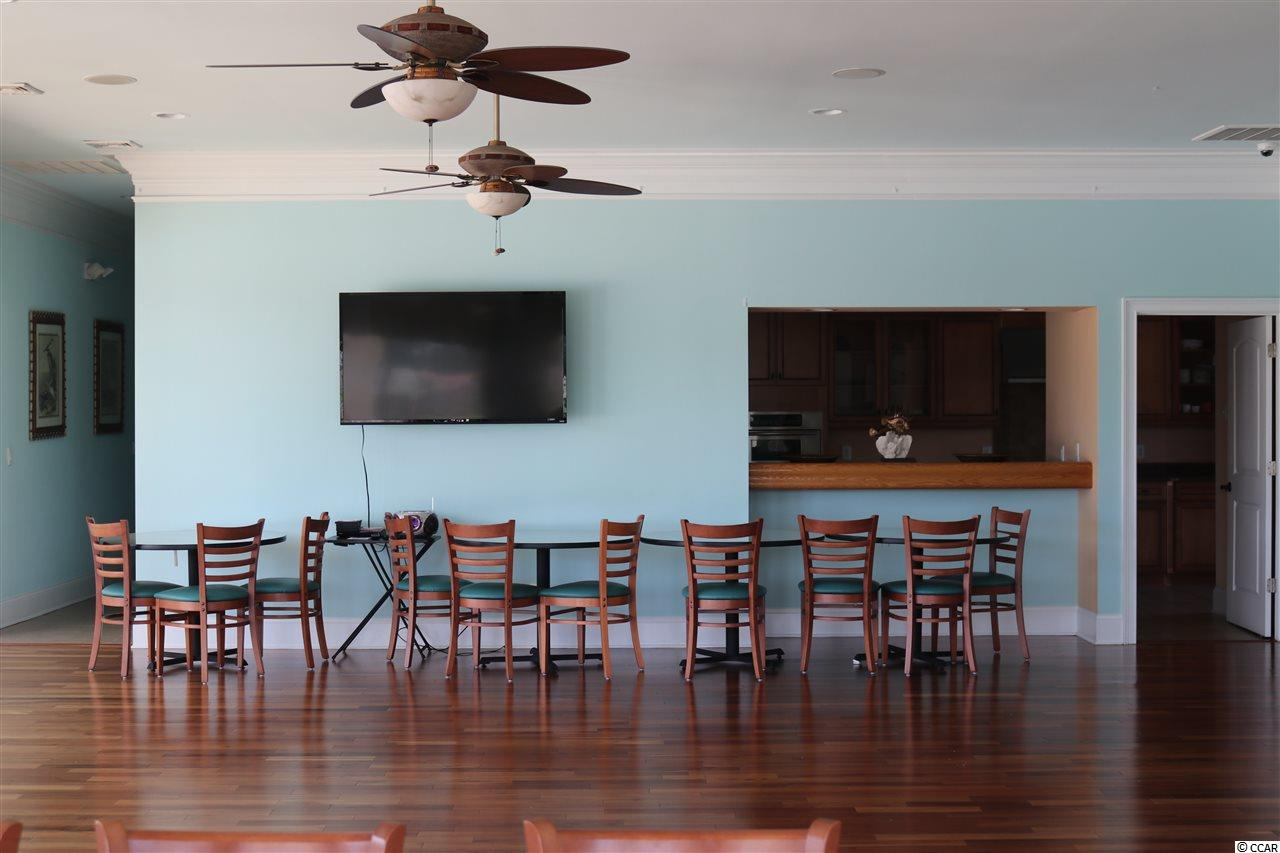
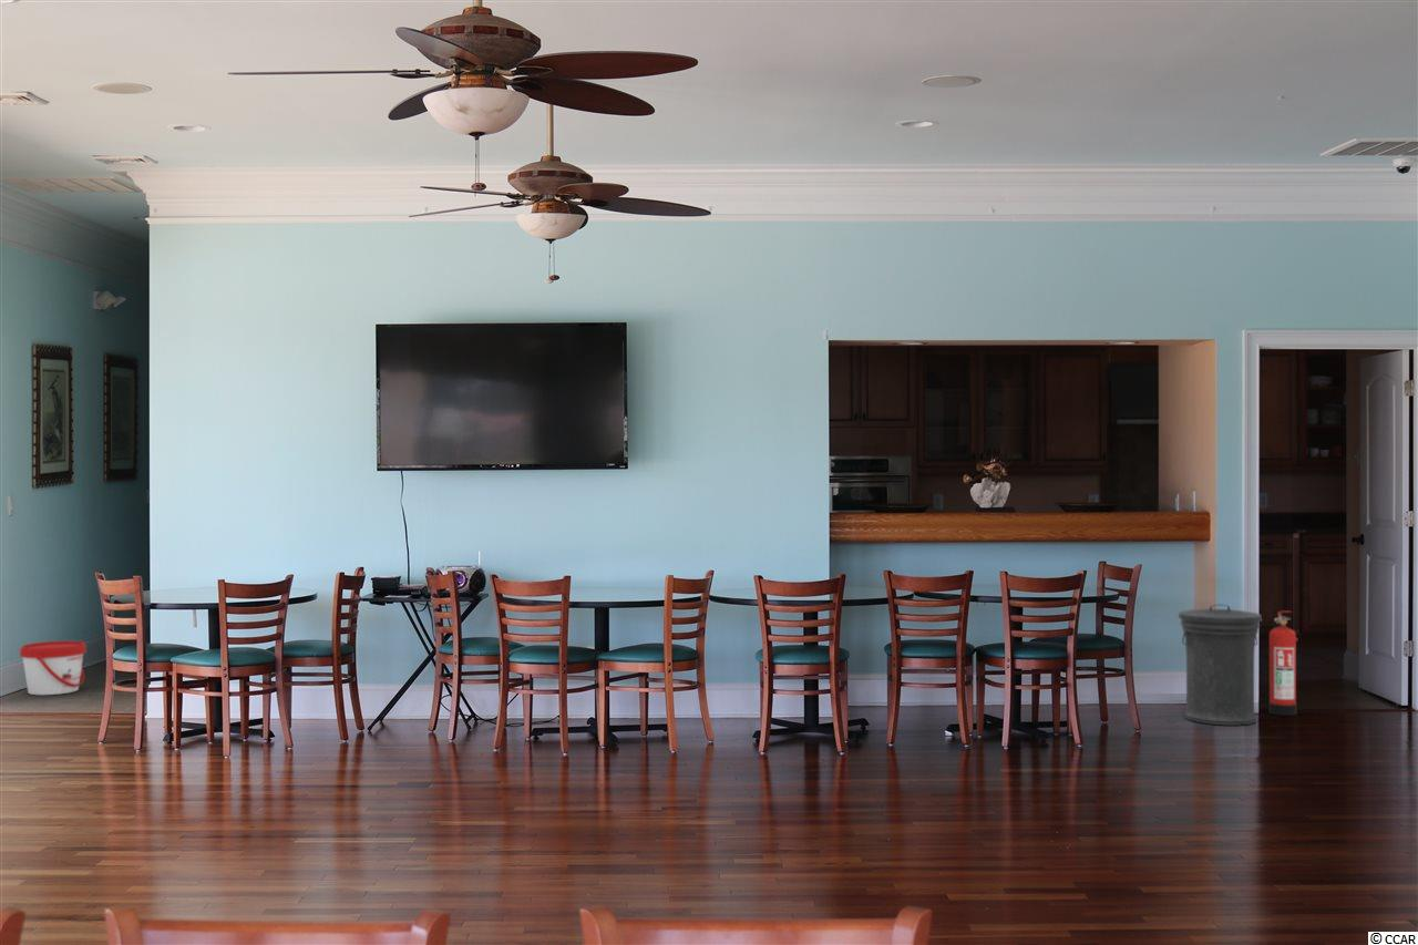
+ fire extinguisher (1282, 661)
+ trash can (1220, 661)
+ bucket (53, 667)
